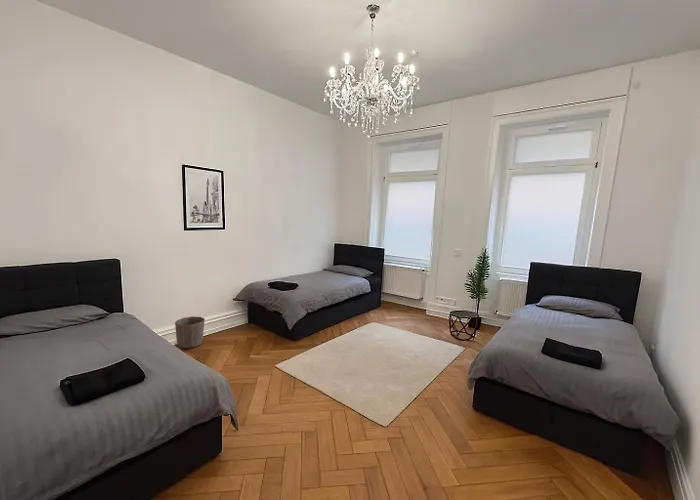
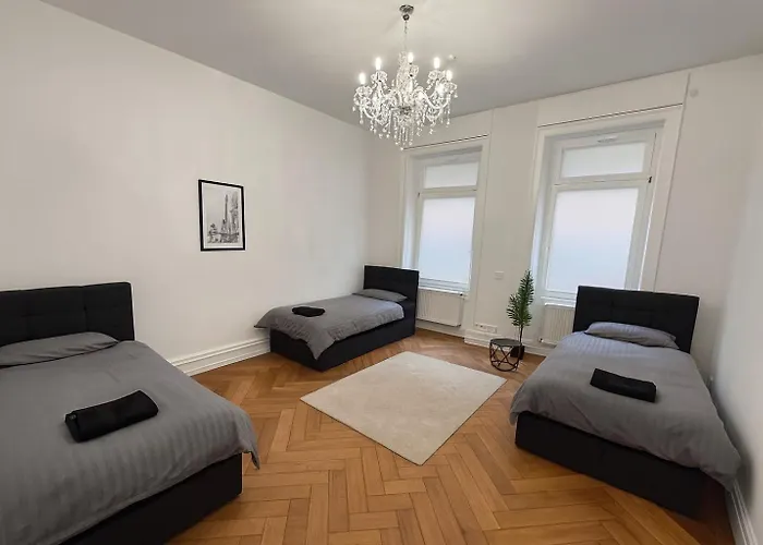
- waste basket (190, 332)
